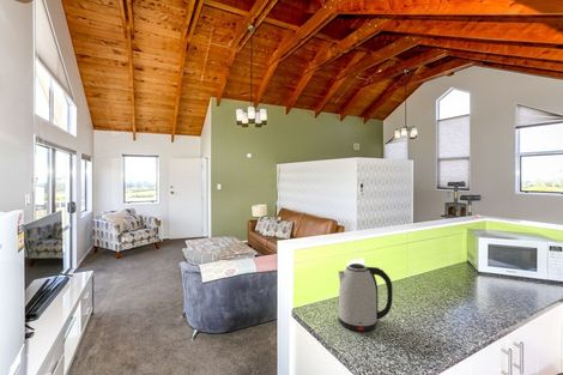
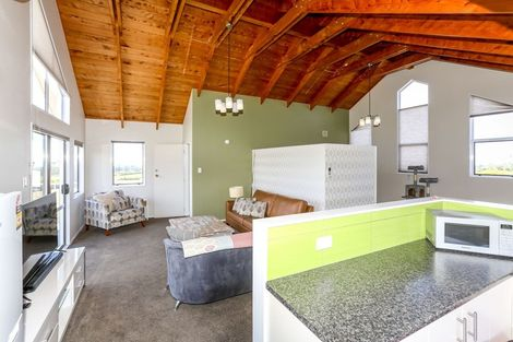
- kettle (364, 292)
